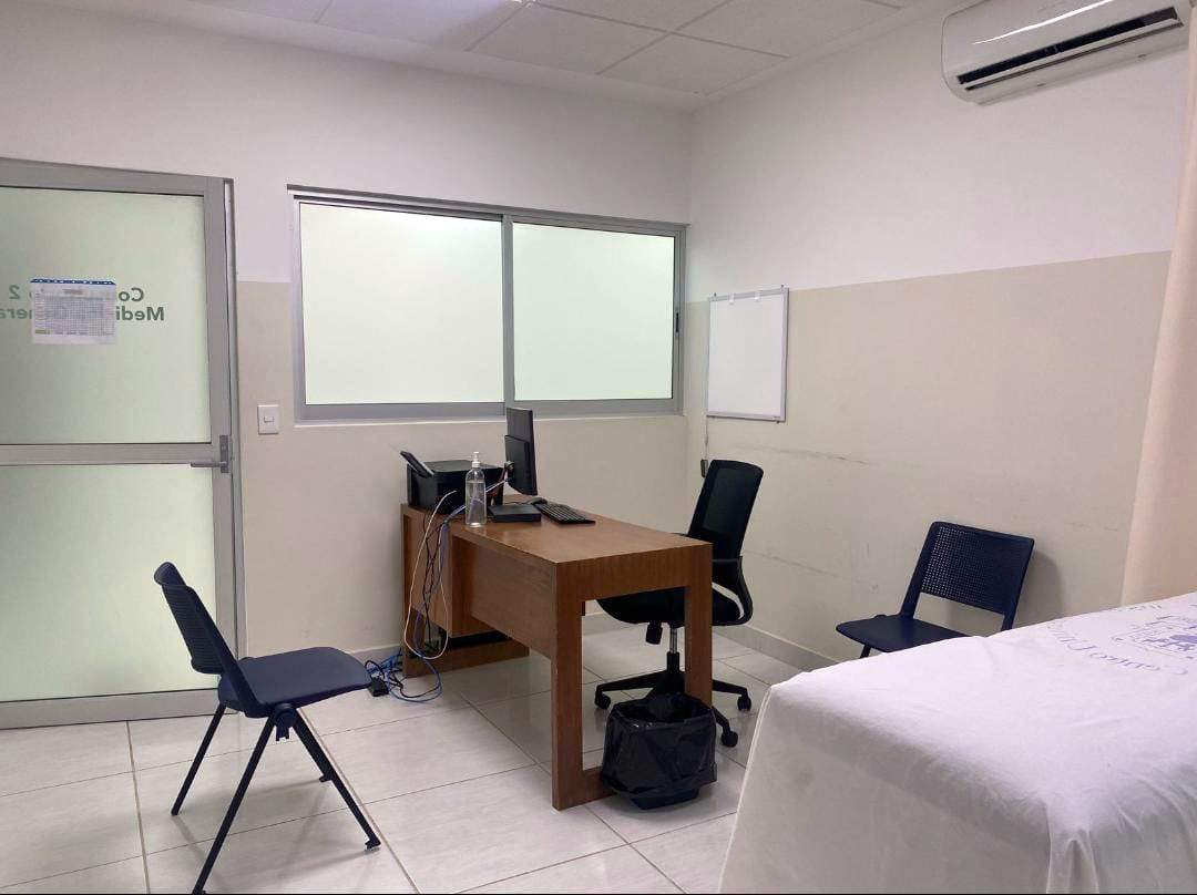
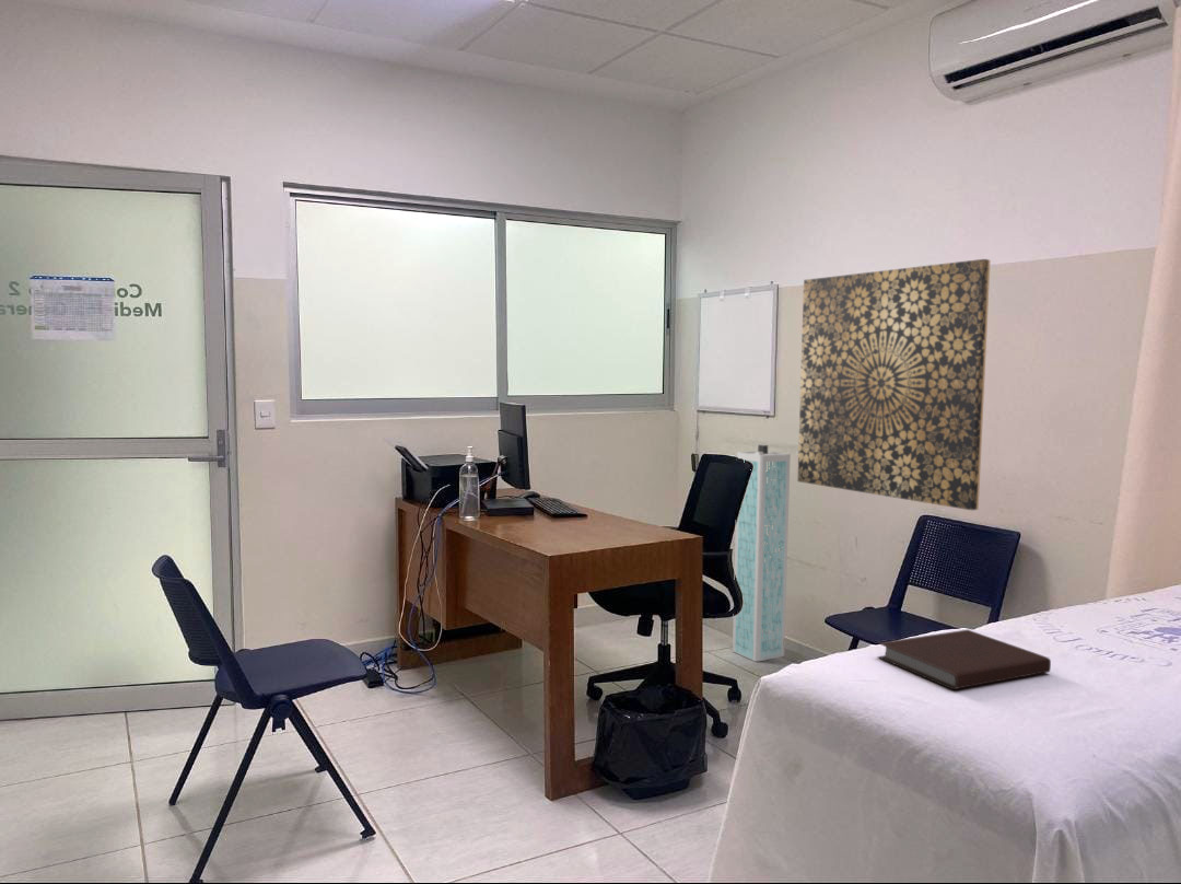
+ wall art (882, 383)
+ air purifier (760, 550)
+ notebook (961, 658)
